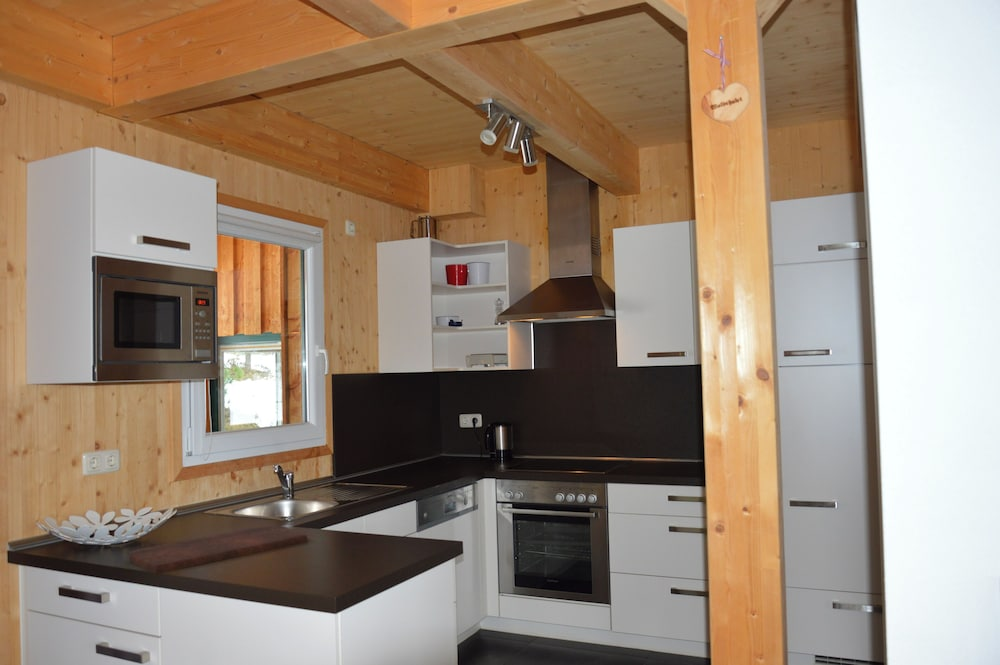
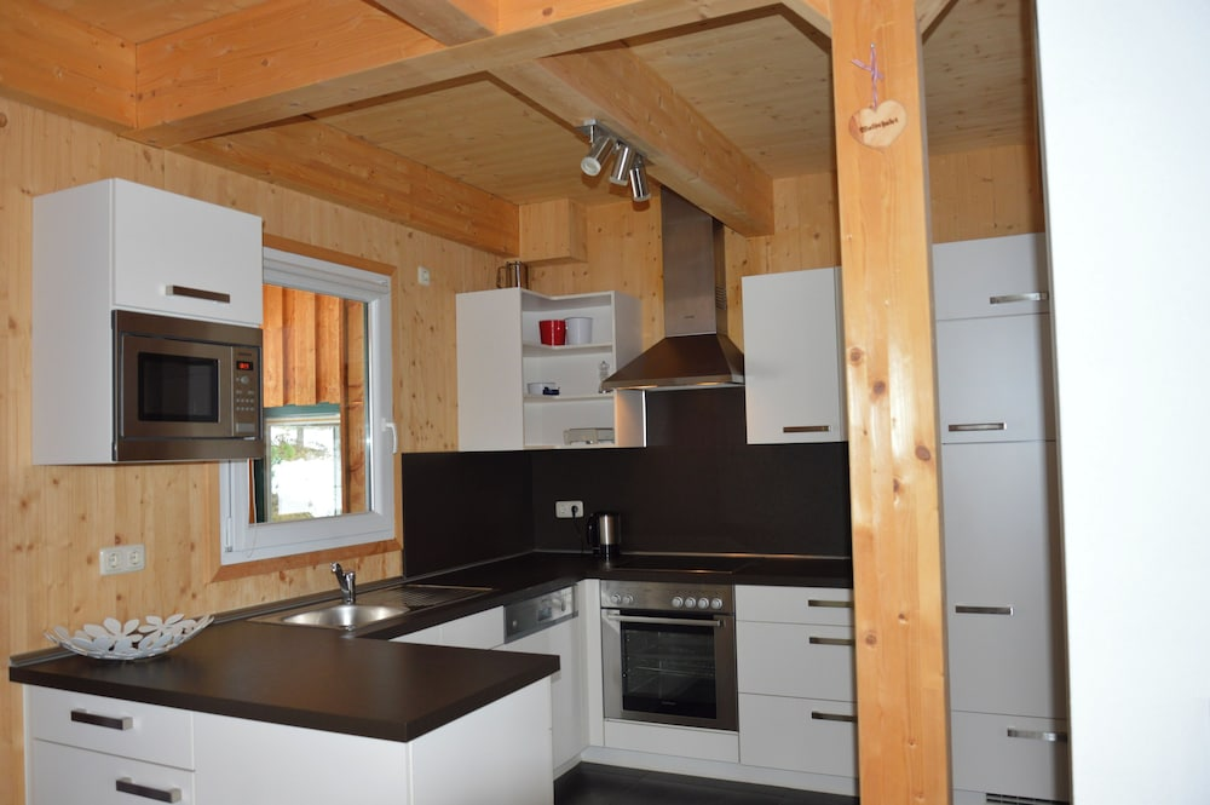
- cutting board (218, 546)
